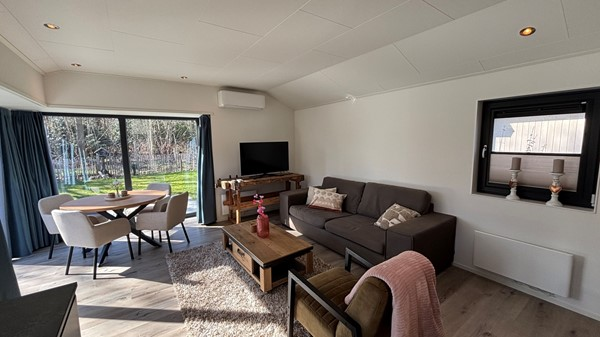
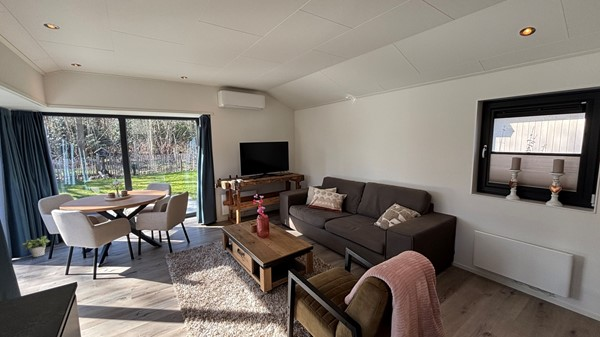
+ potted plant (36, 247)
